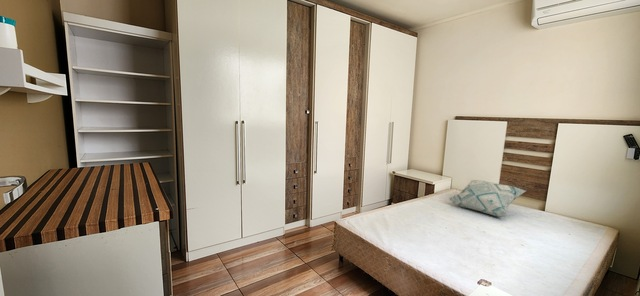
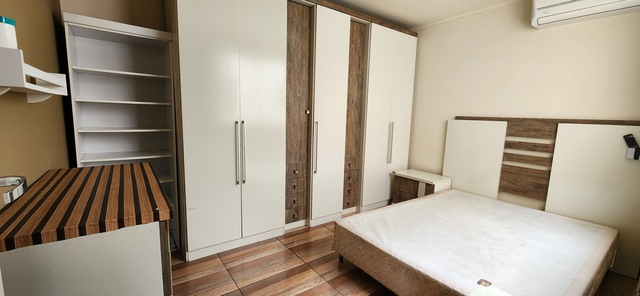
- decorative pillow (486, 196)
